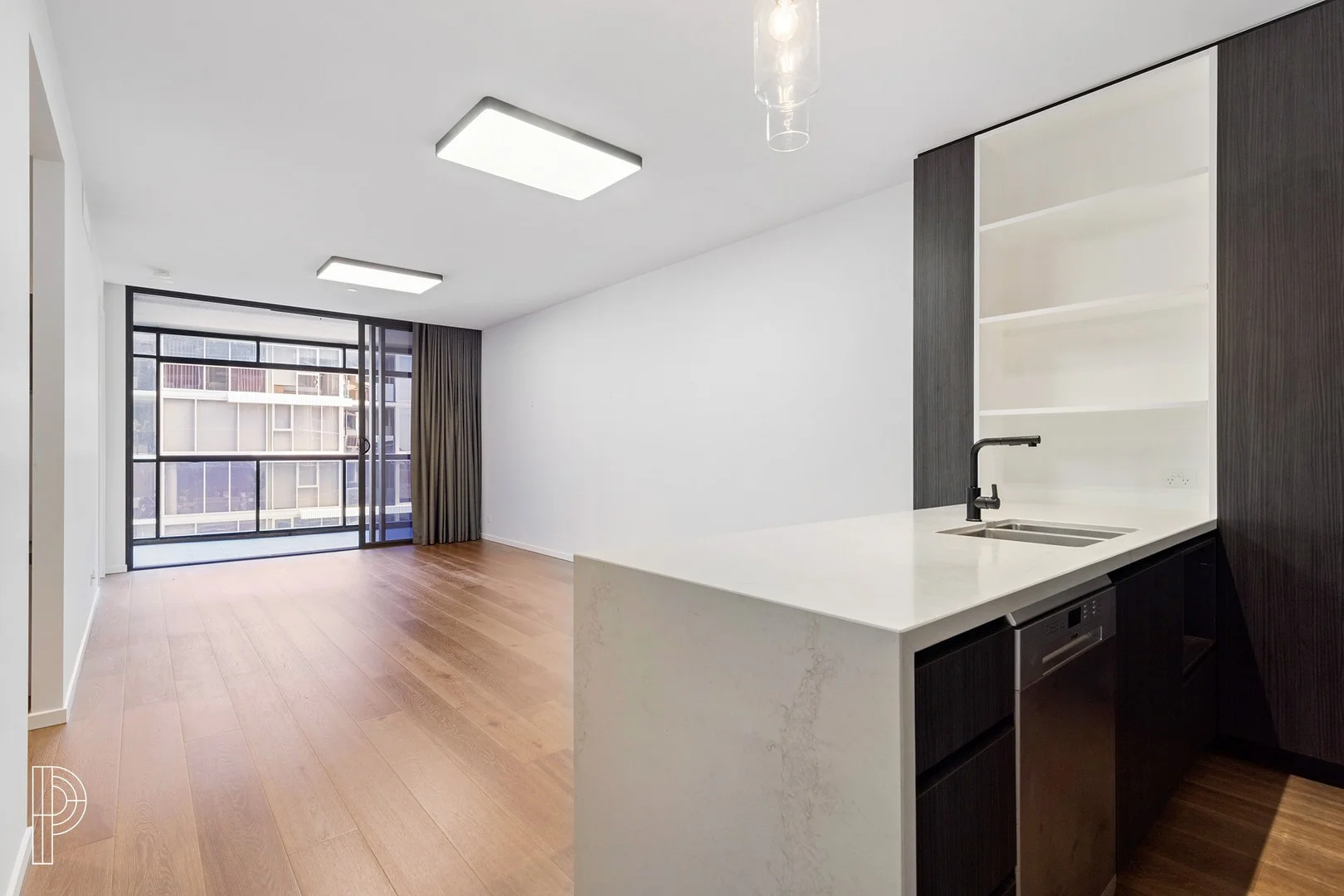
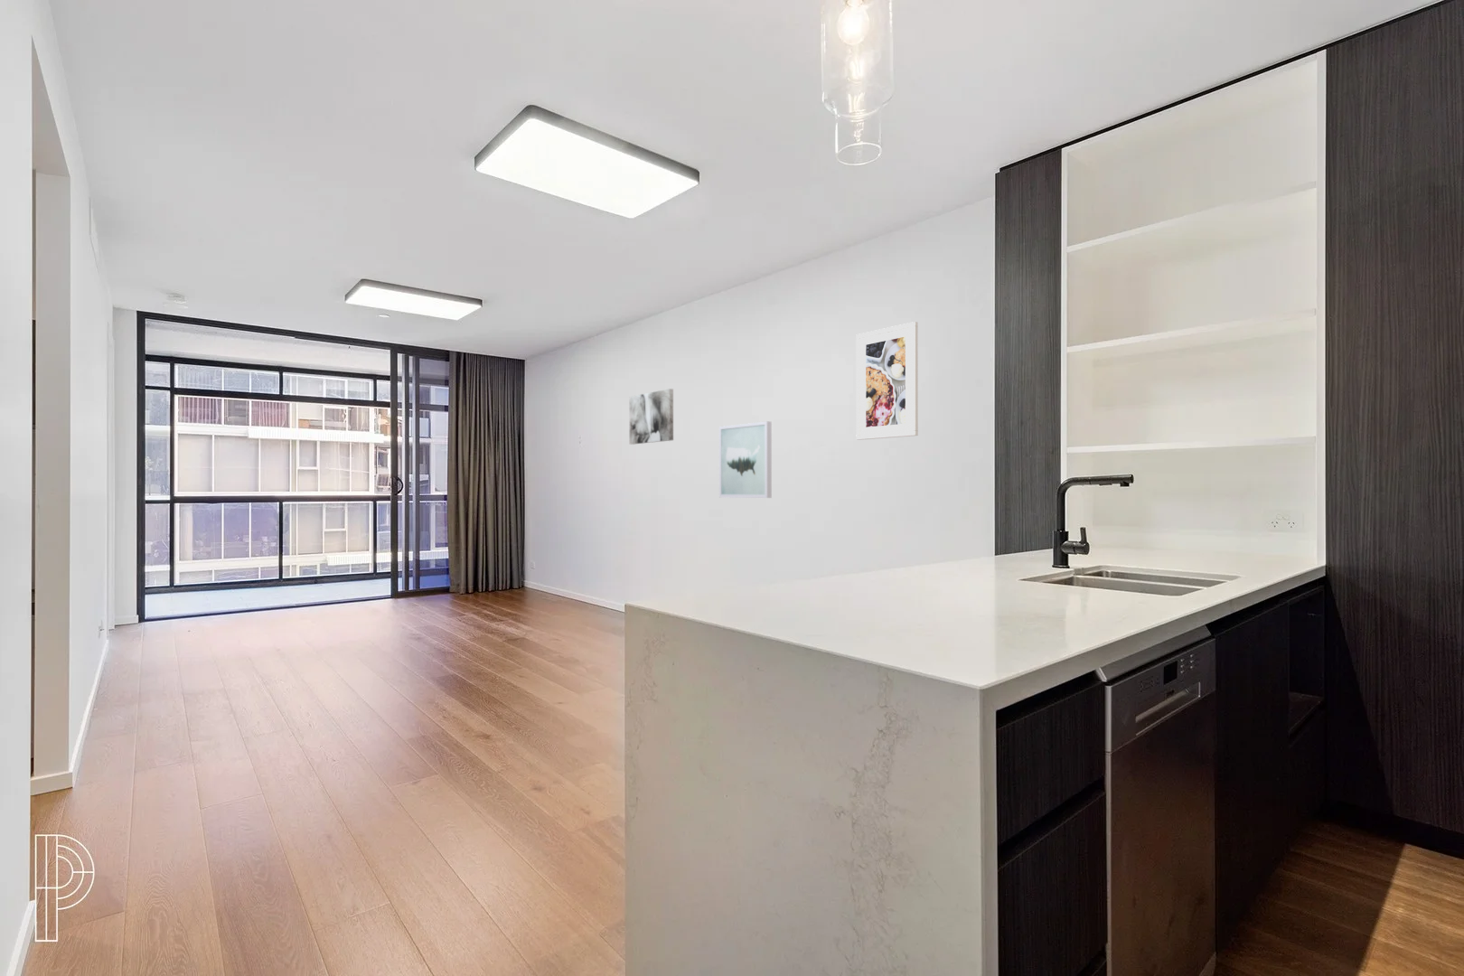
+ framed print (886, 383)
+ wall art (744, 461)
+ wall art (650, 417)
